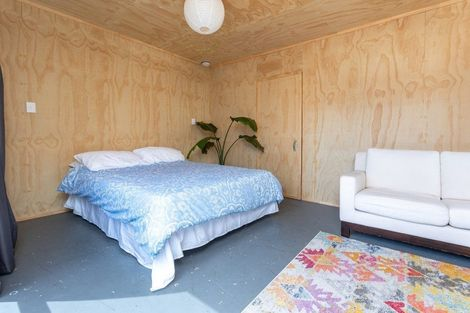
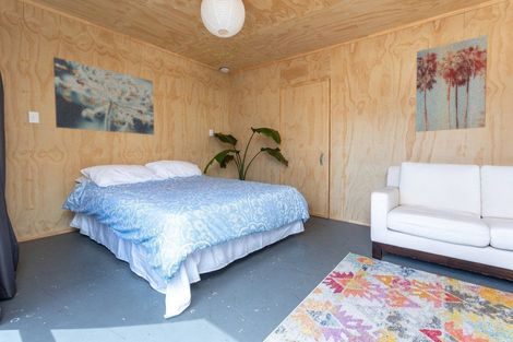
+ wall art (110, 101)
+ wall art (449, 86)
